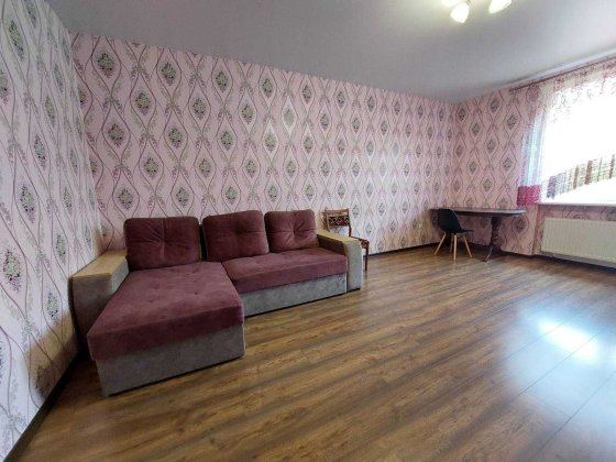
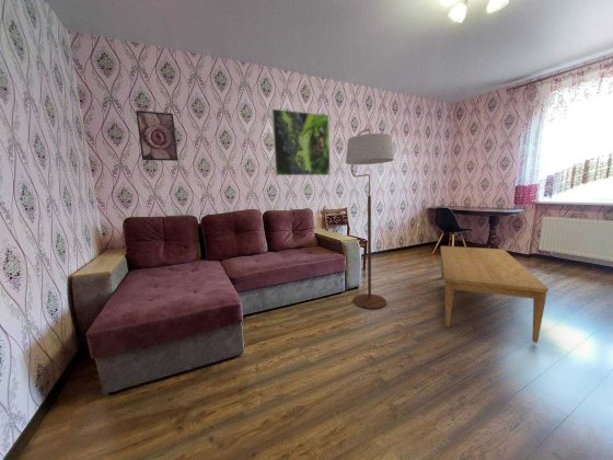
+ floor lamp (368, 218)
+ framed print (158, 136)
+ coffee table (477, 281)
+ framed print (302, 143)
